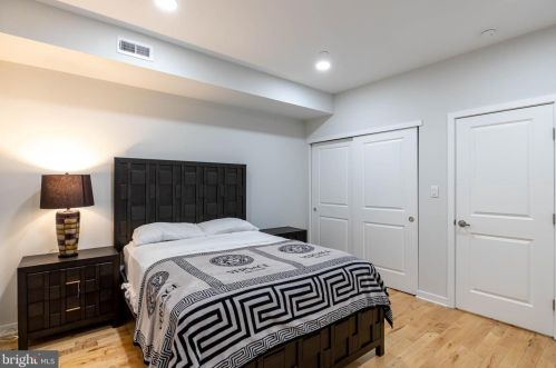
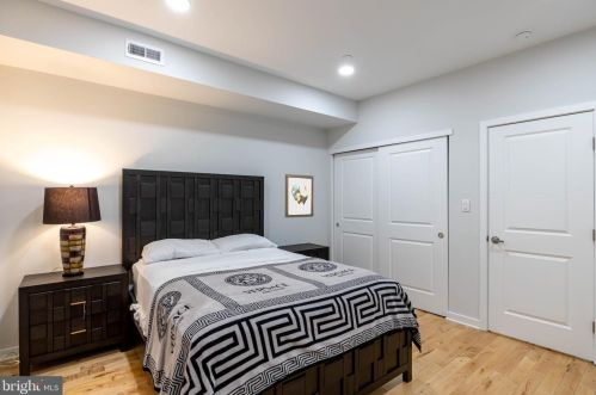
+ wall art (299, 196)
